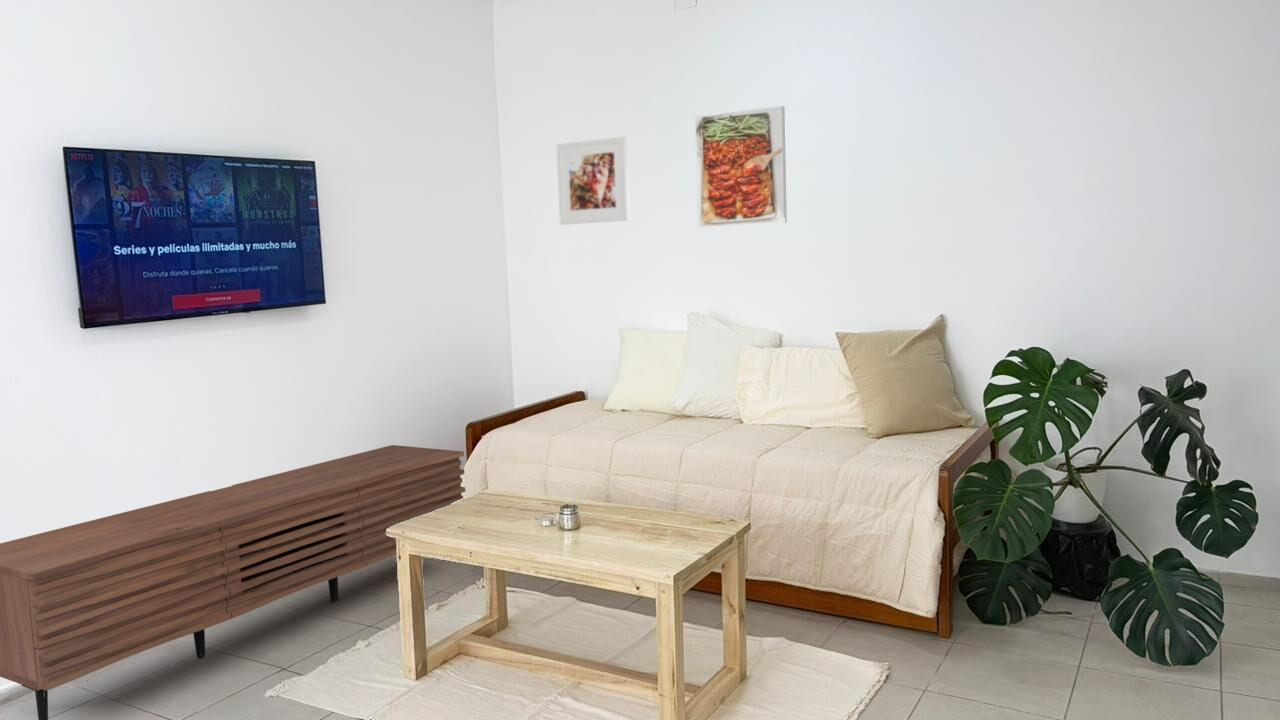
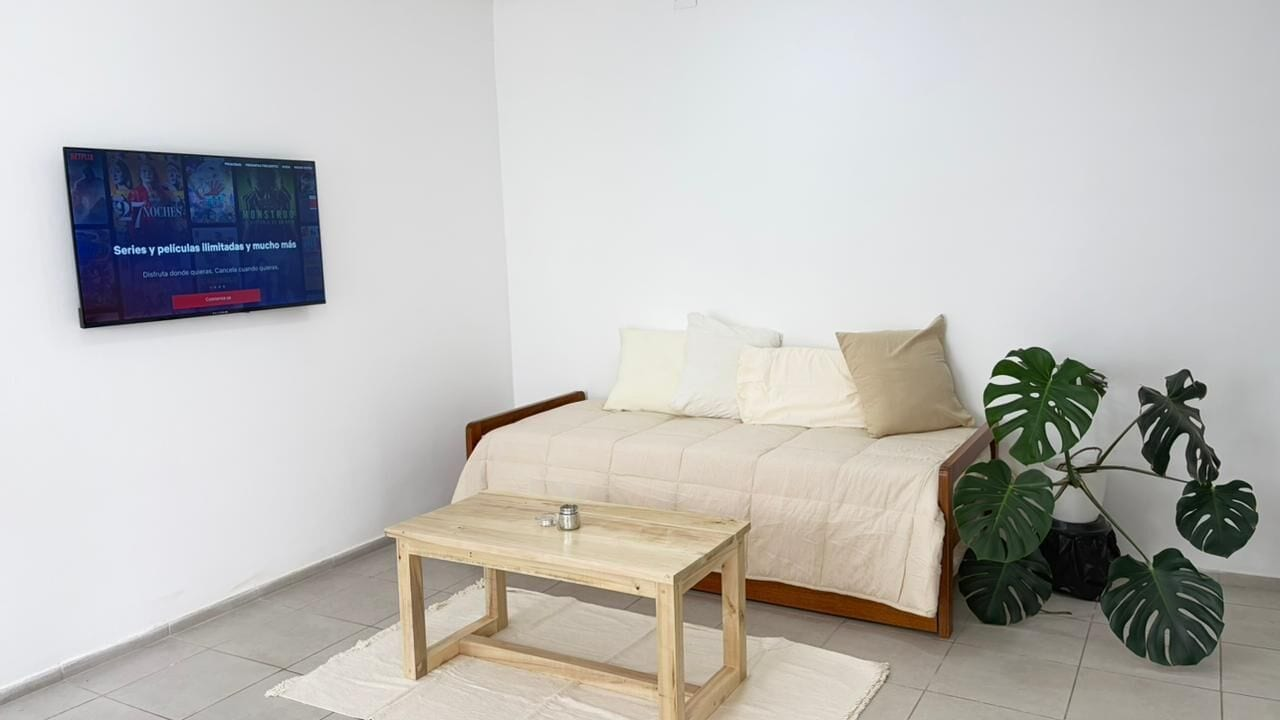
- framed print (592, 181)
- sideboard (263, 560)
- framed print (740, 168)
